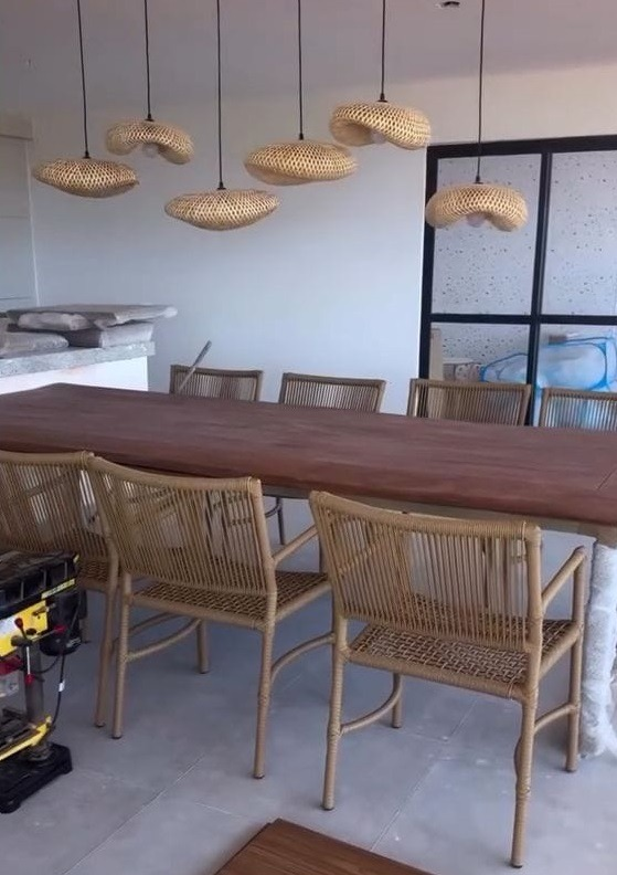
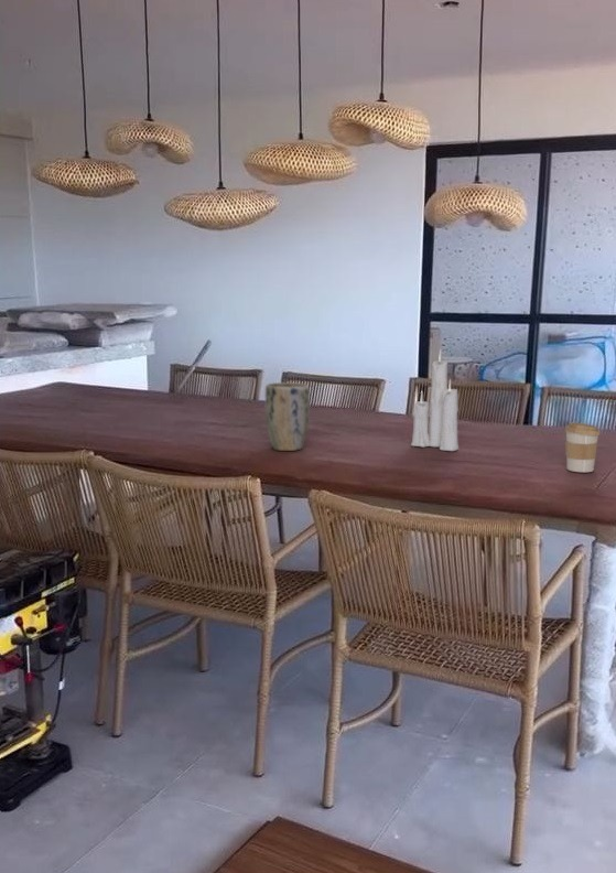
+ candle (436, 396)
+ coffee cup (581, 446)
+ plant pot (287, 417)
